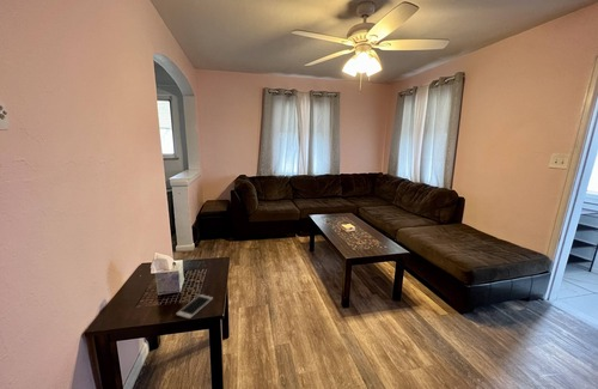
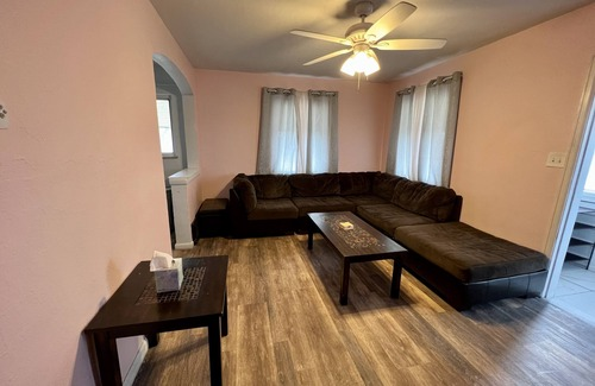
- cell phone (195, 305)
